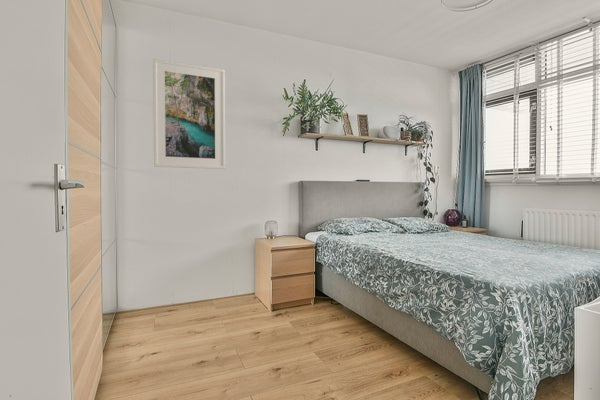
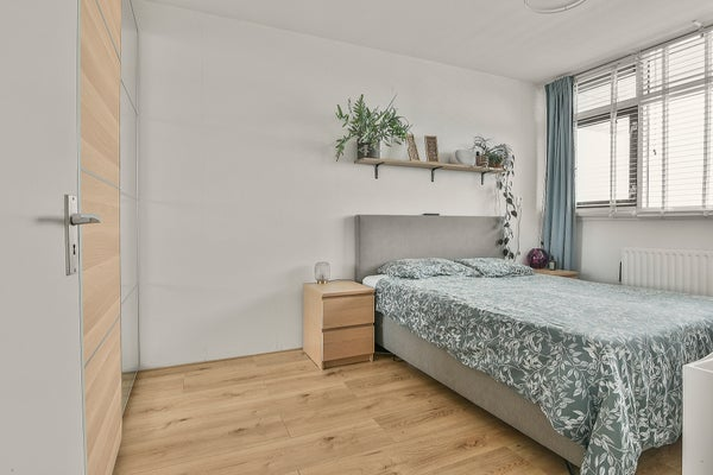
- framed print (190, 116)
